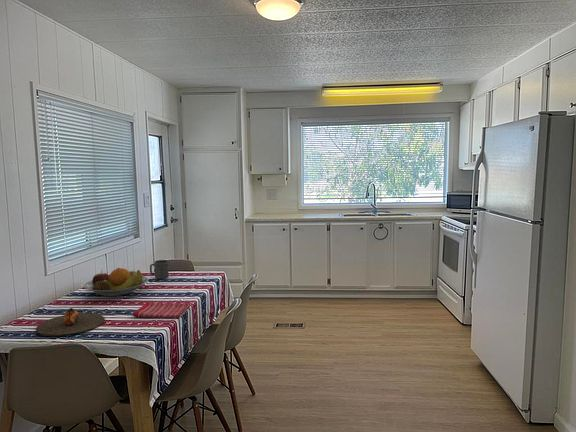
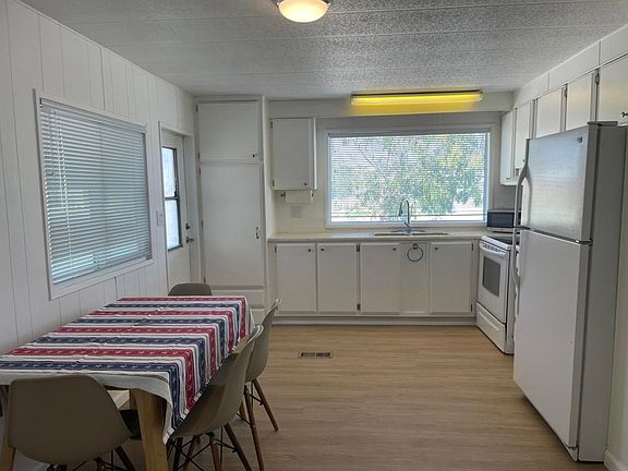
- plate (70, 316)
- mug (159, 269)
- dish towel (162, 309)
- fruit bowl (116, 279)
